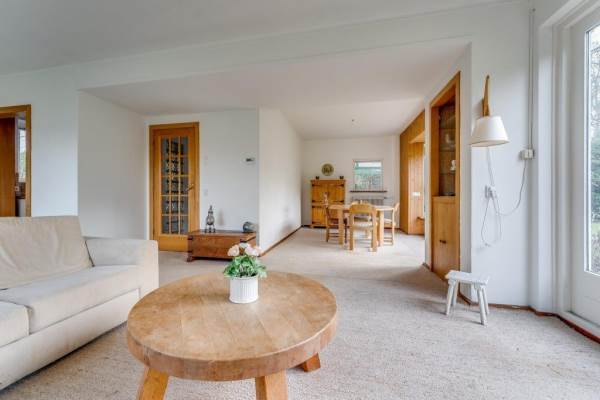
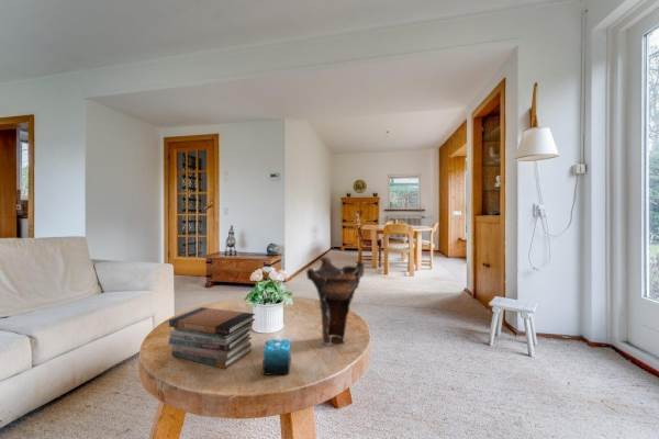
+ book stack (212, 334)
+ vase (336, 301)
+ candle (277, 351)
